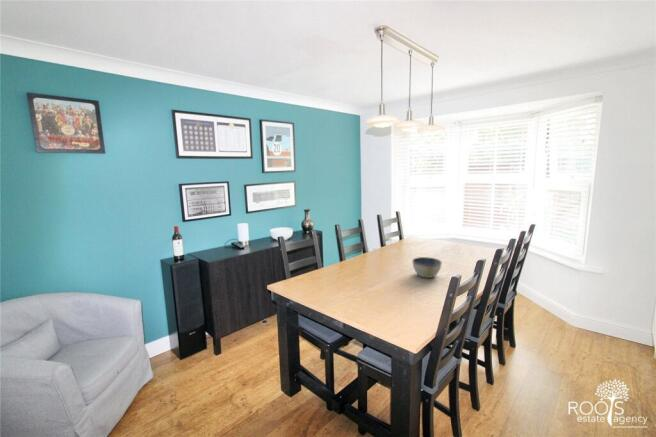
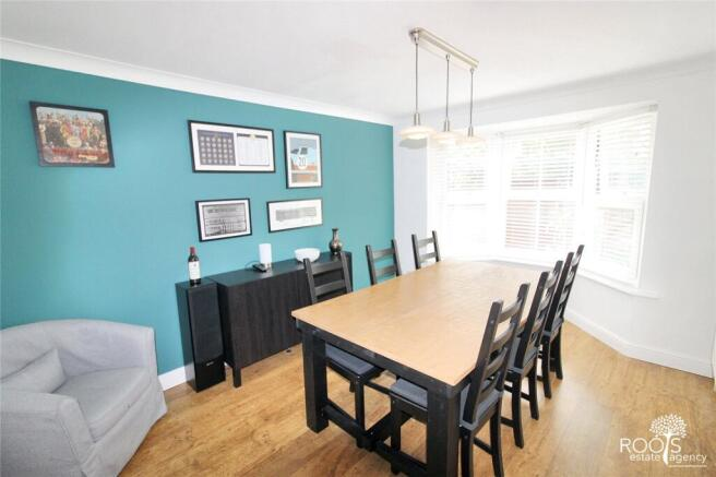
- bowl (426, 268)
